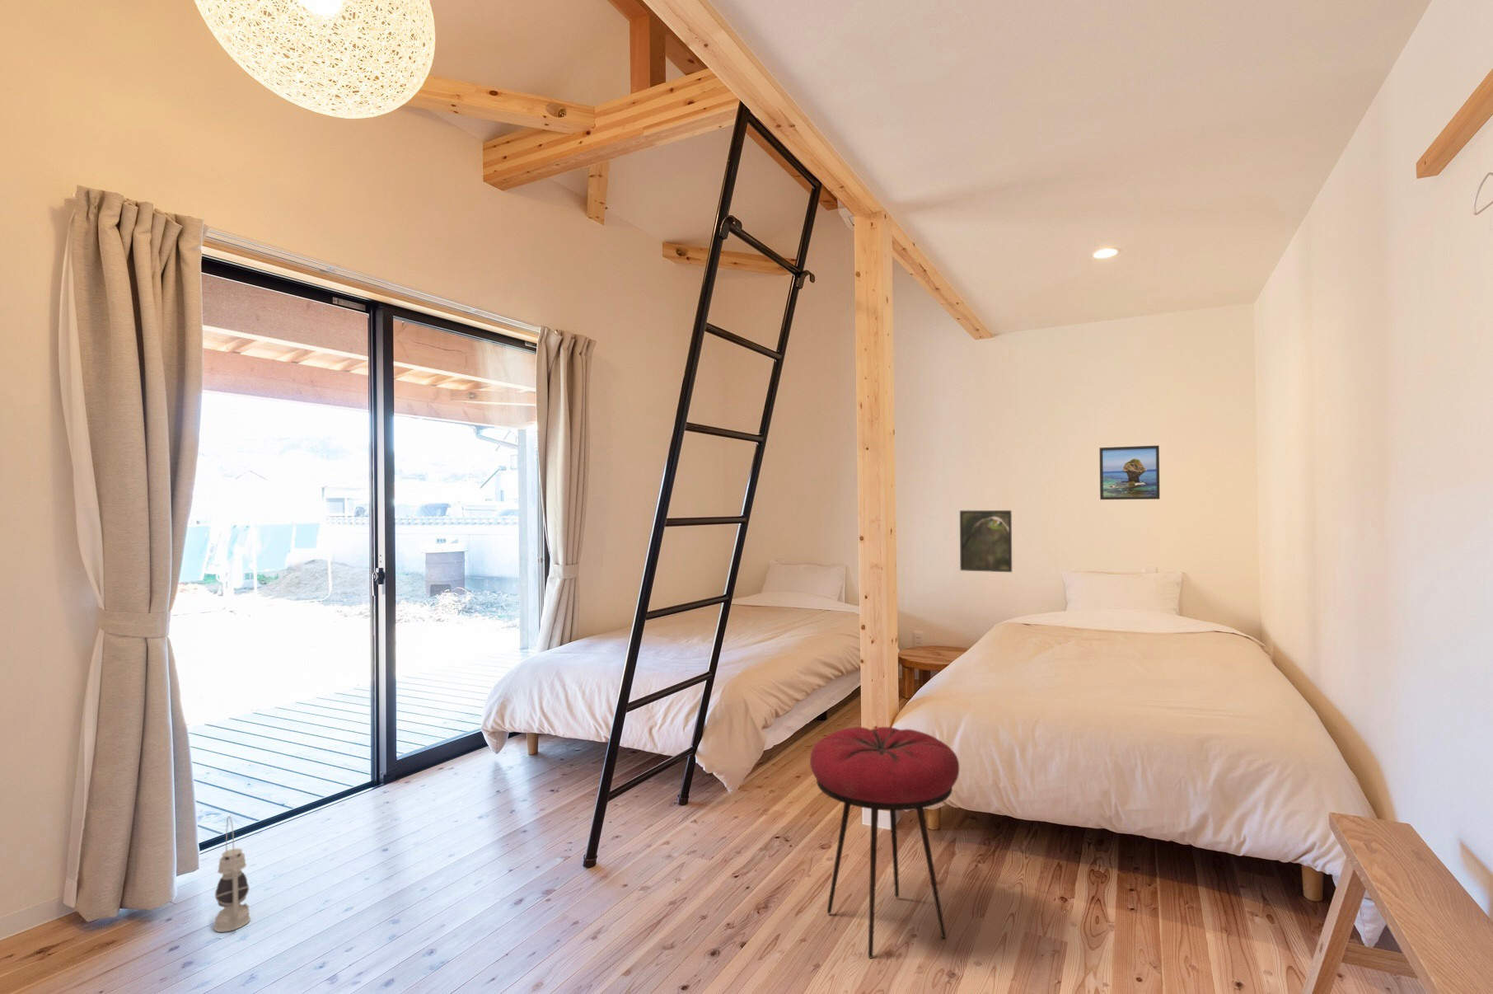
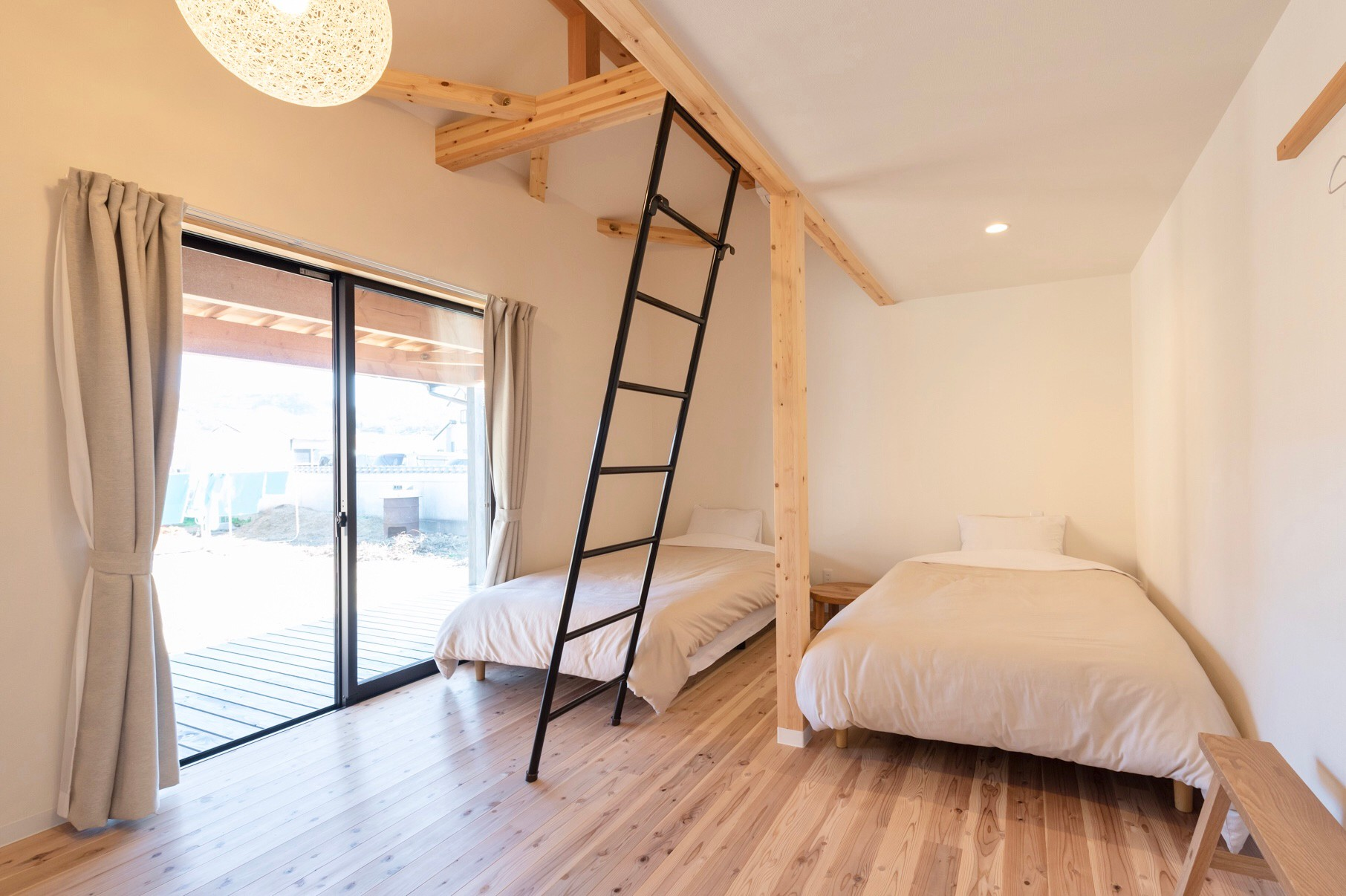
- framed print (985, 540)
- lantern (232, 870)
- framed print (1129, 473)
- stool (876, 832)
